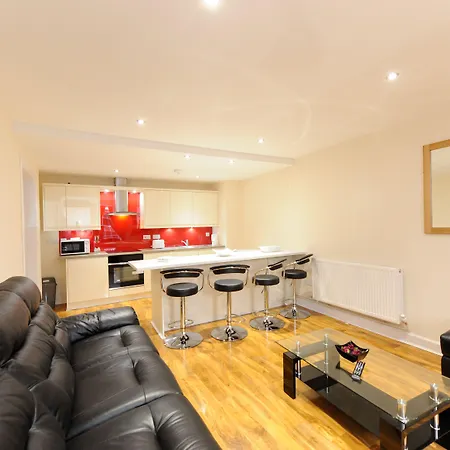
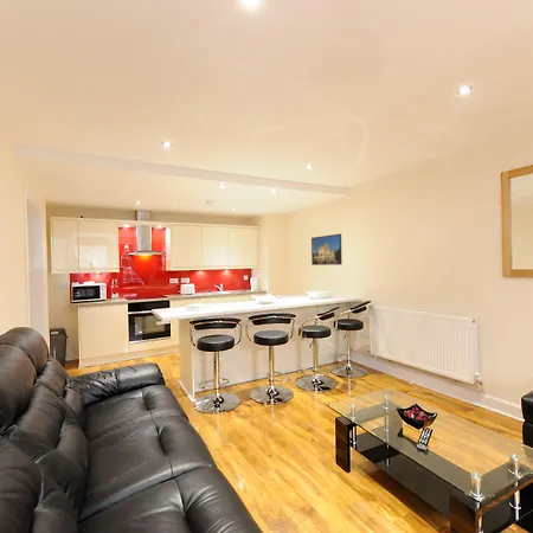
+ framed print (325, 250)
